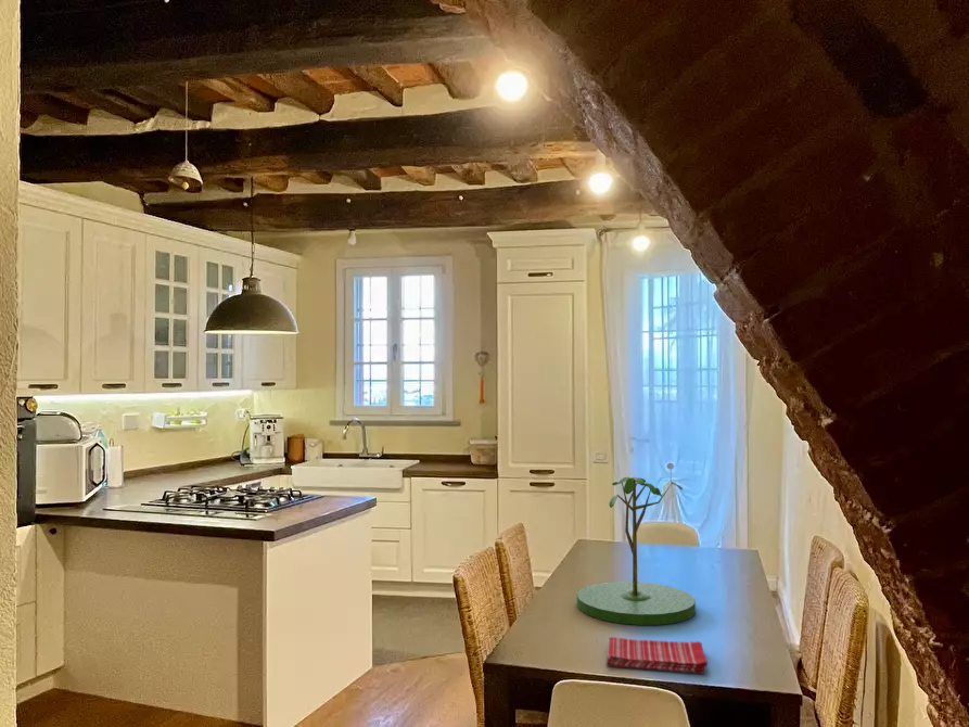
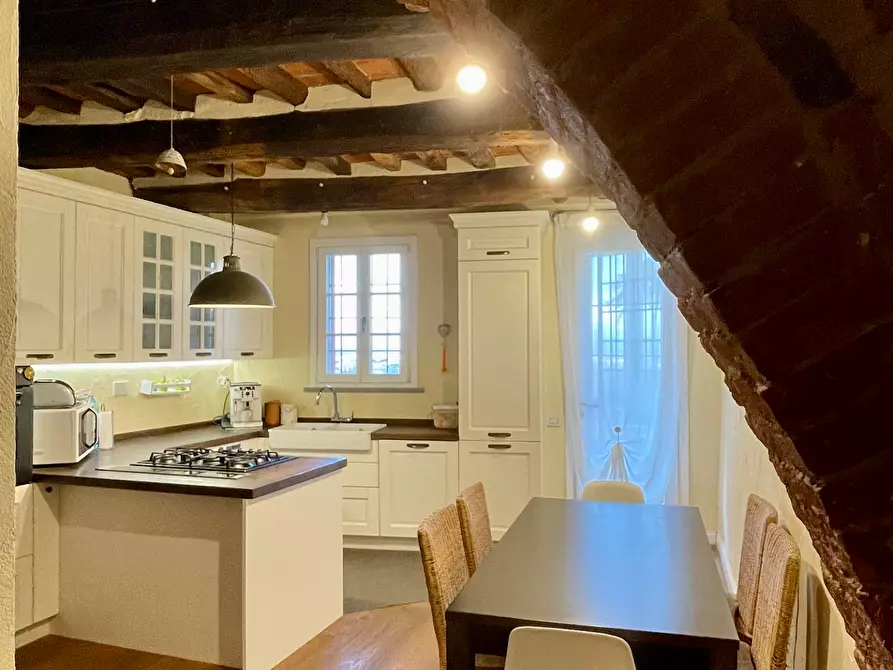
- plant (634, 540)
- dish towel (655, 652)
